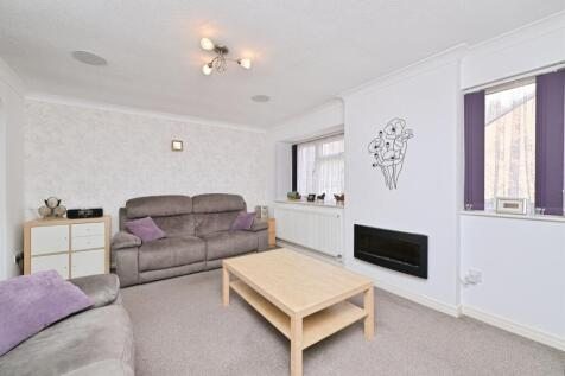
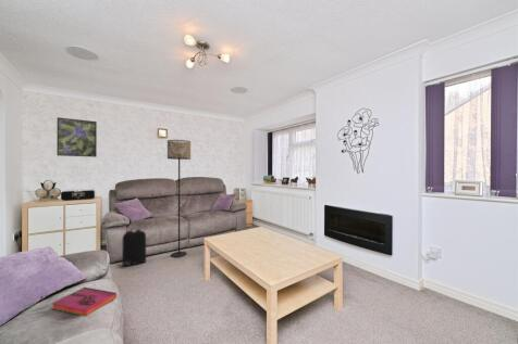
+ floor lamp (178, 198)
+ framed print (77, 138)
+ hardback book (85, 300)
+ backpack (134, 244)
